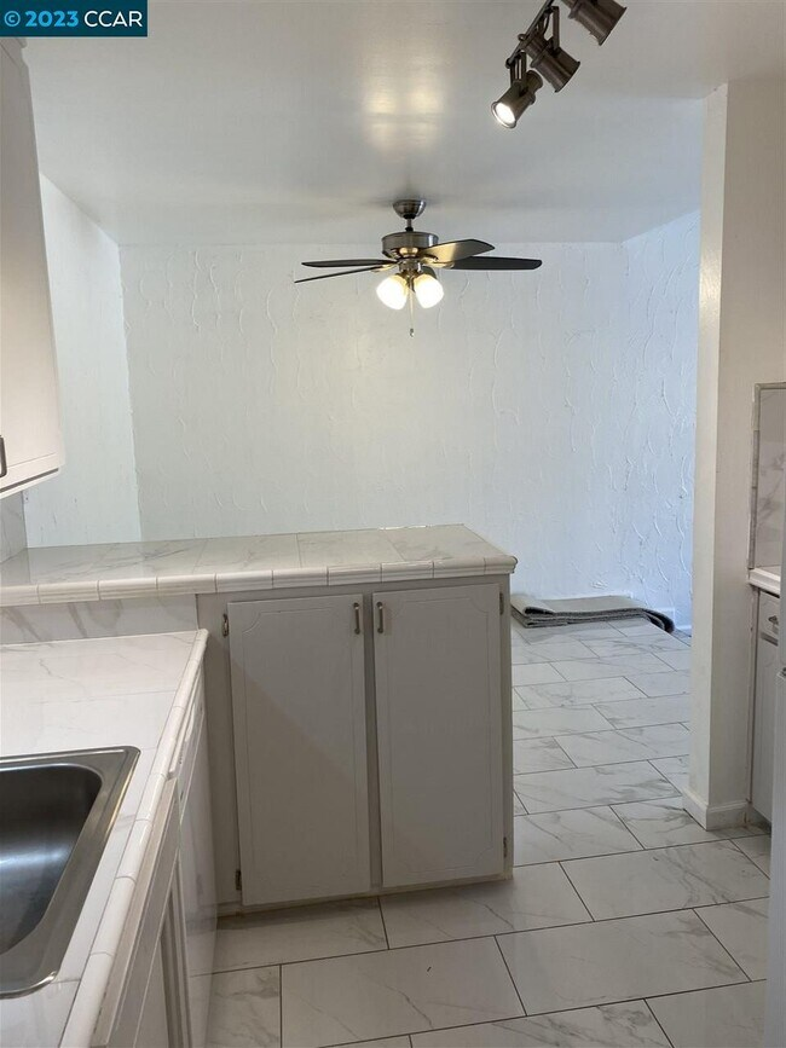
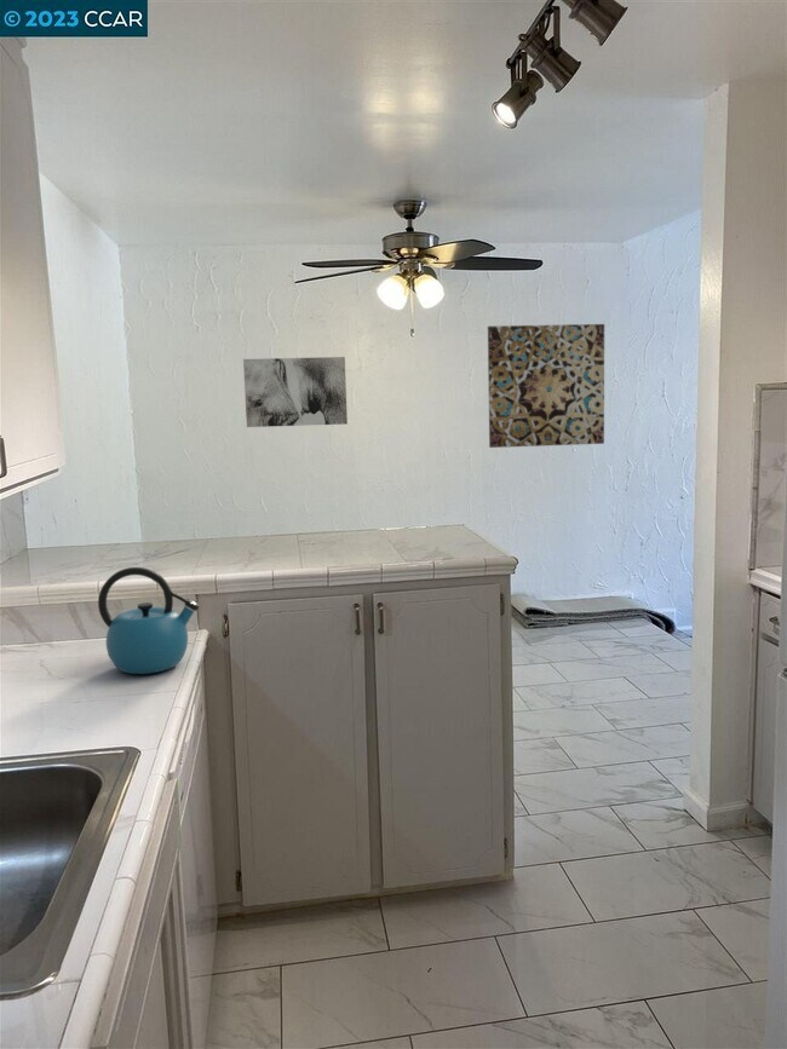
+ wall art (546, 386)
+ wall art (295, 392)
+ kettle (150, 616)
